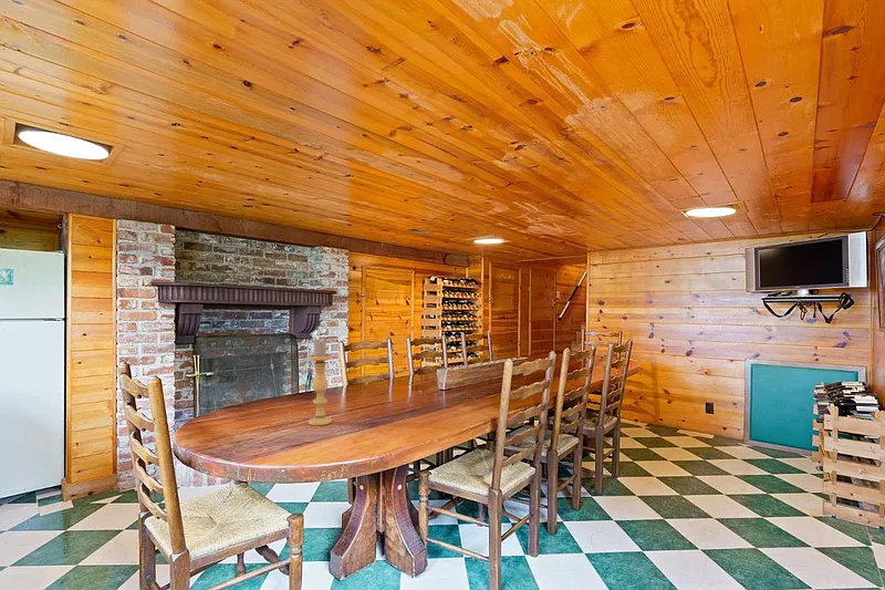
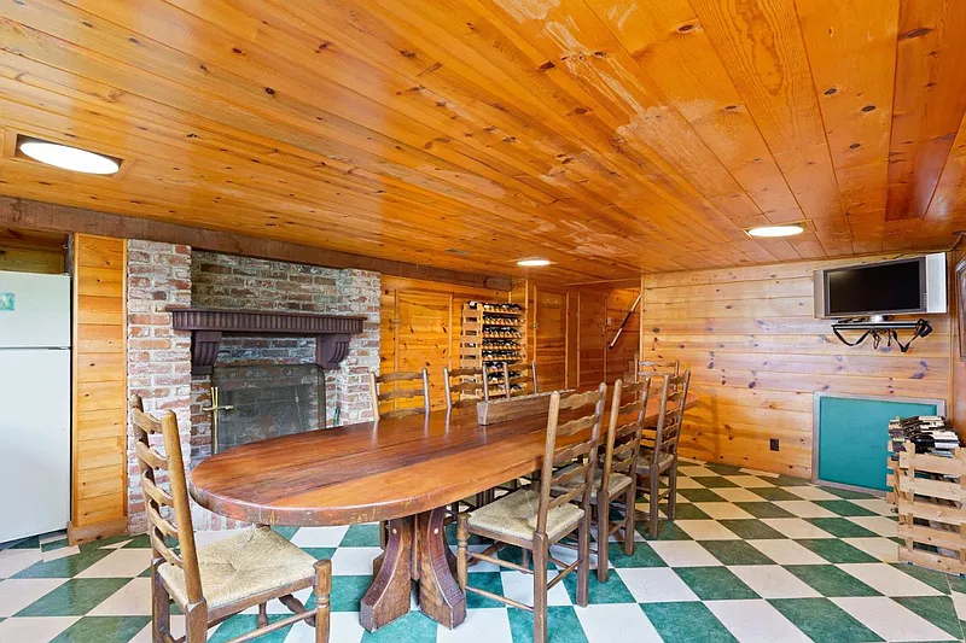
- candle holder (320, 379)
